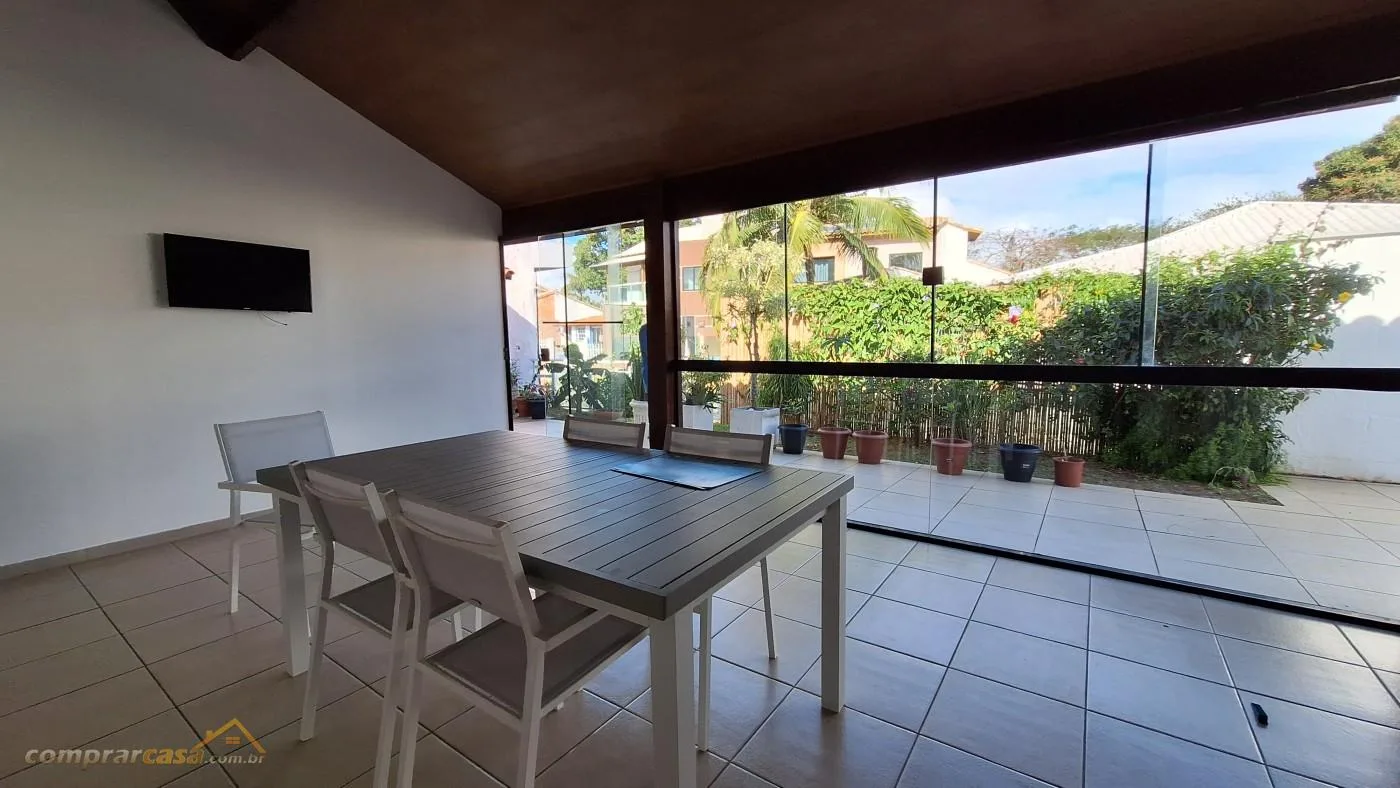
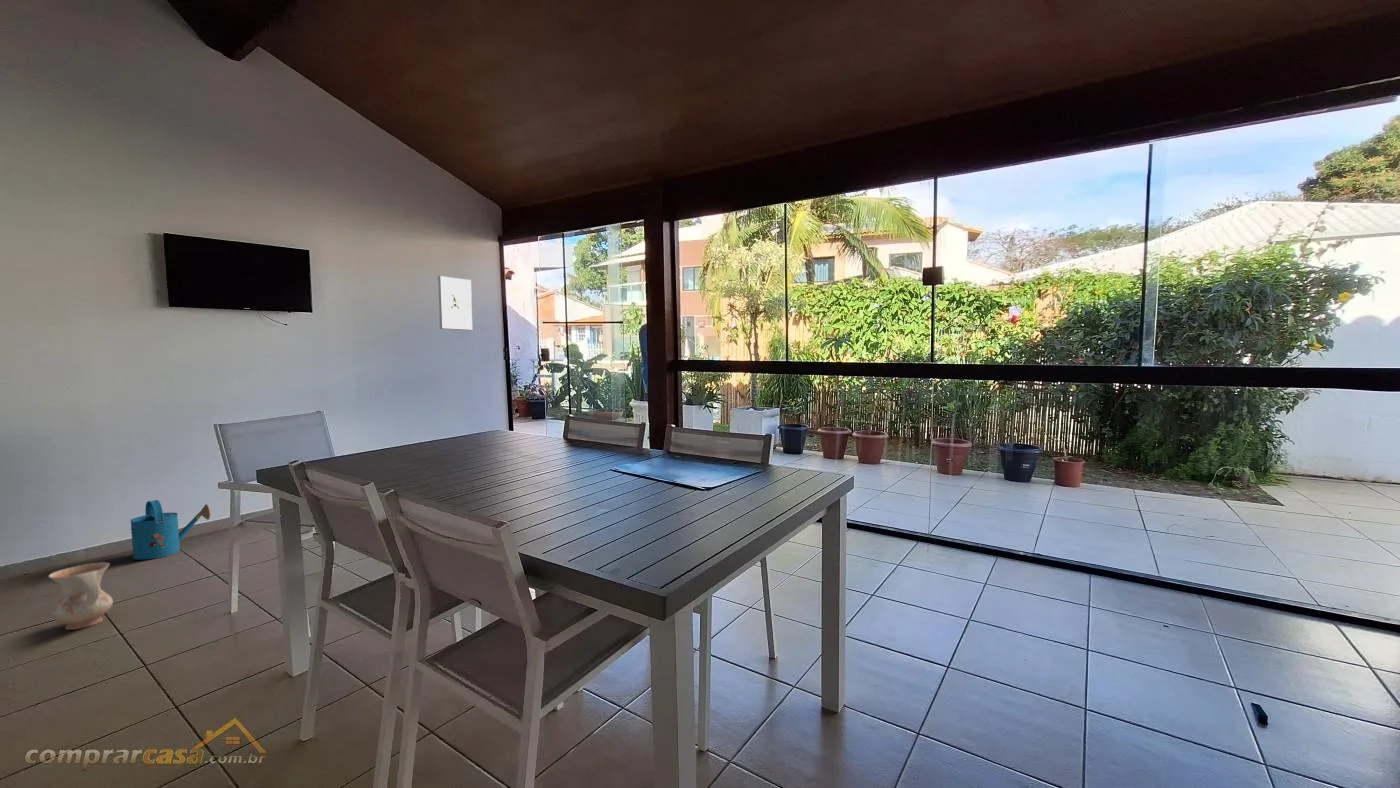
+ watering can (172, 524)
+ wall sculpture (455, 303)
+ ceramic jug (84, 597)
